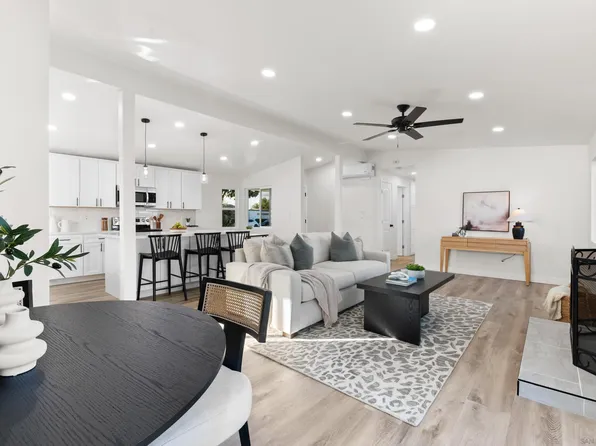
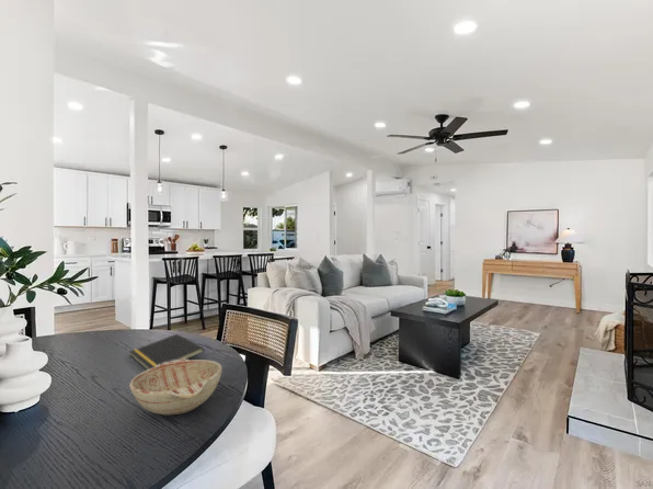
+ notepad (165, 351)
+ decorative bowl (177, 388)
